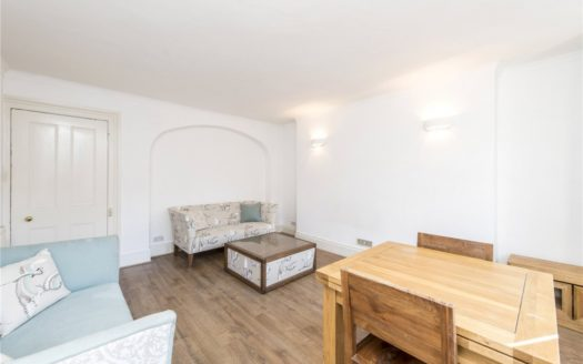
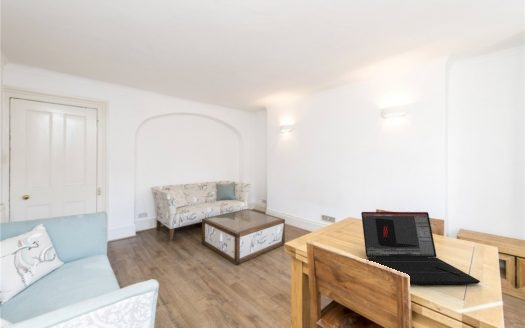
+ laptop (412, 243)
